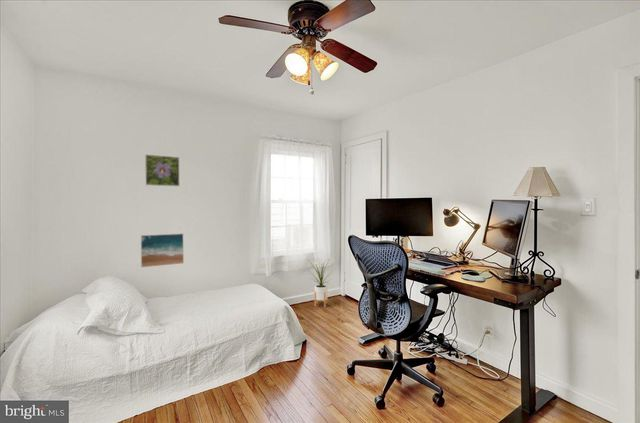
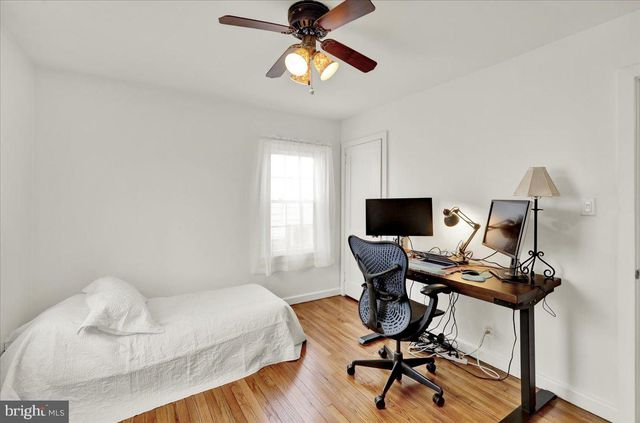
- house plant (321, 280)
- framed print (162, 170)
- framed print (162, 249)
